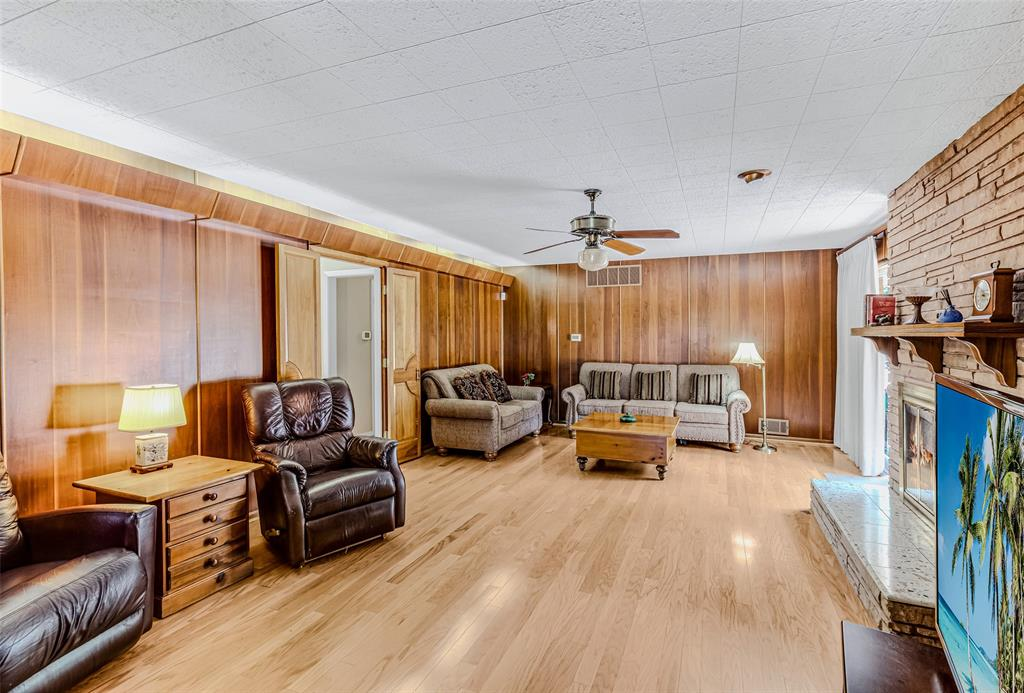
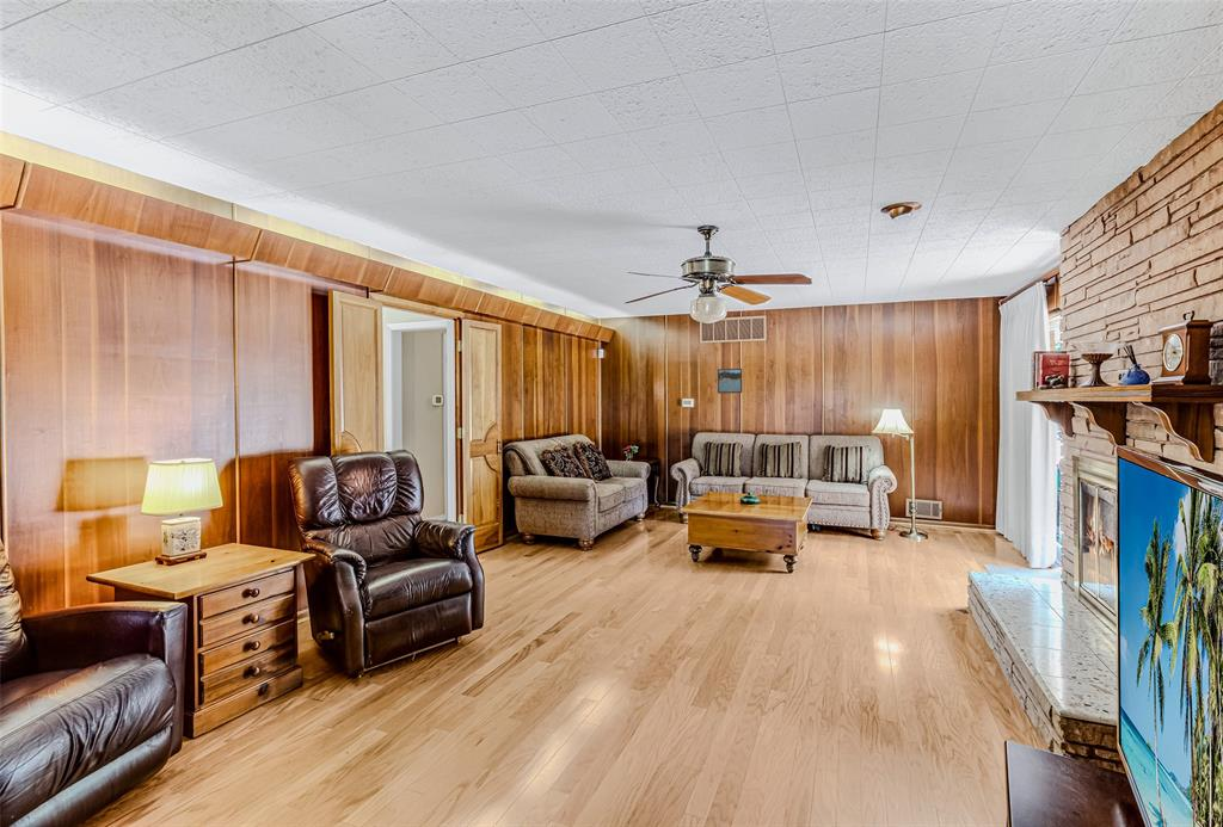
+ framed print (730, 381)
